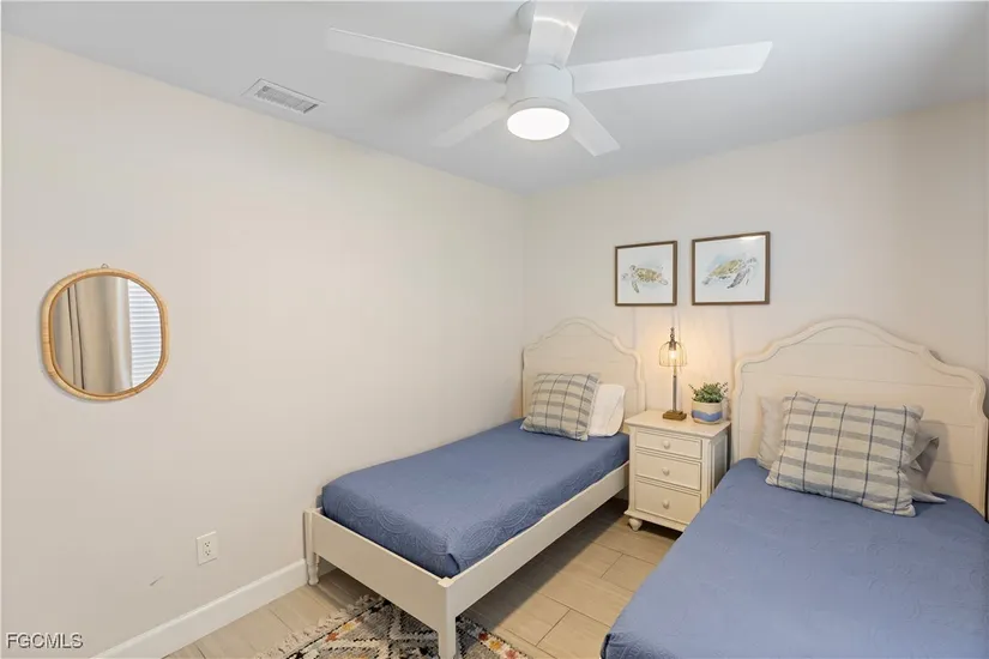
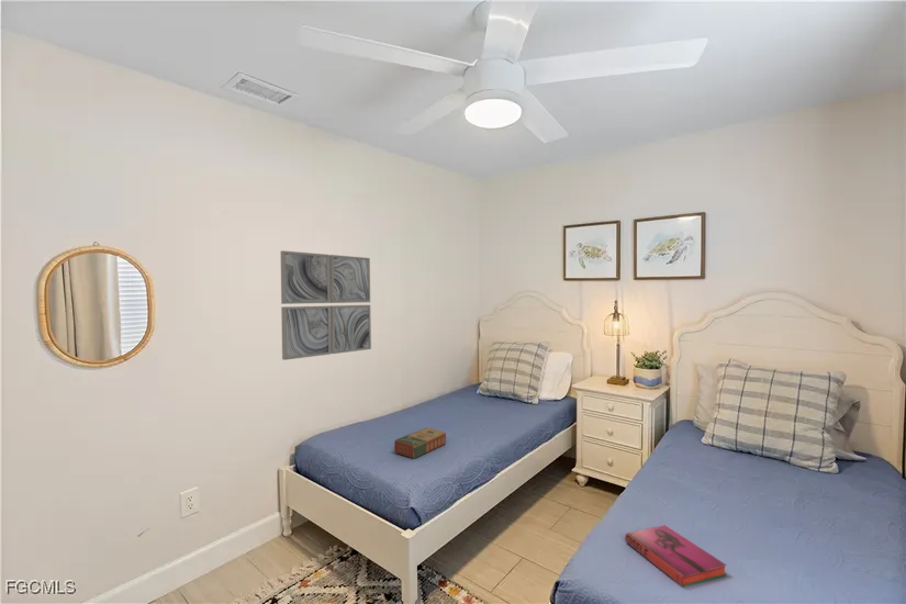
+ wall art (329, 305)
+ hardback book (672, 552)
+ book (421, 441)
